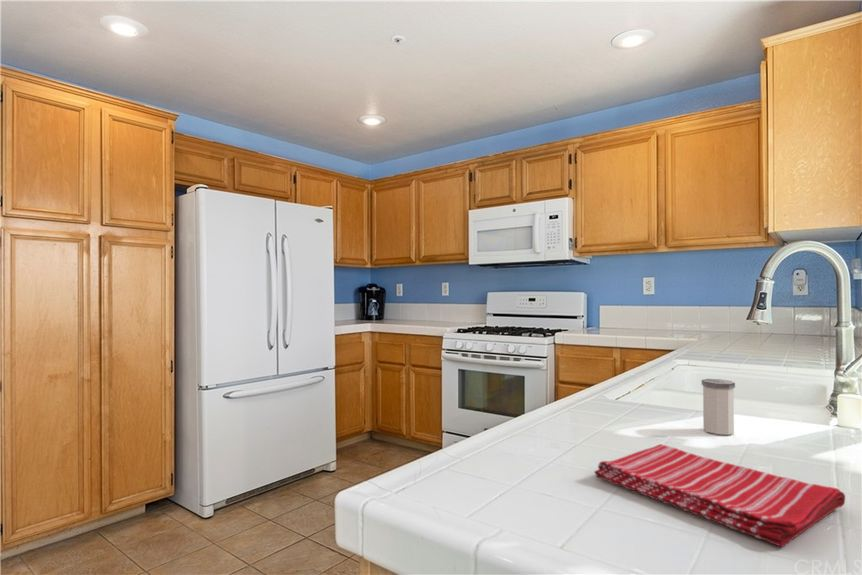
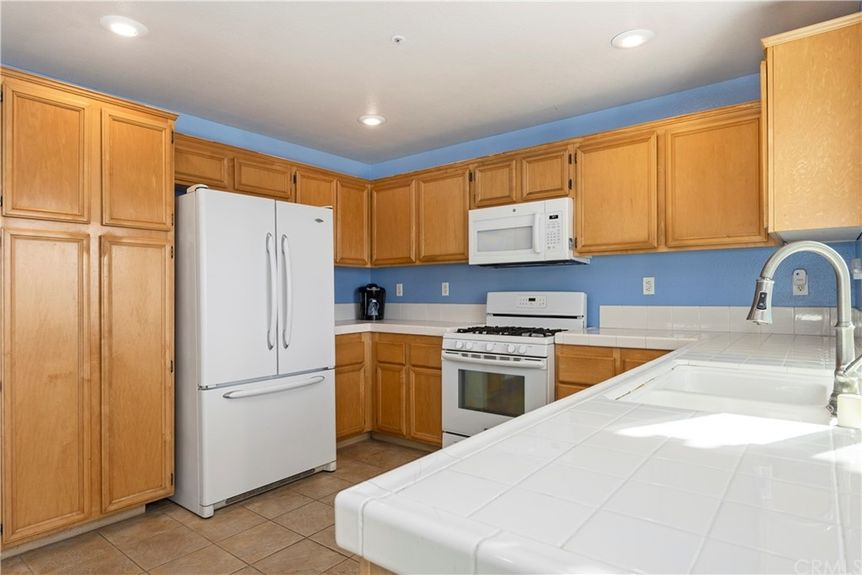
- salt shaker (718, 406)
- dish towel (711, 481)
